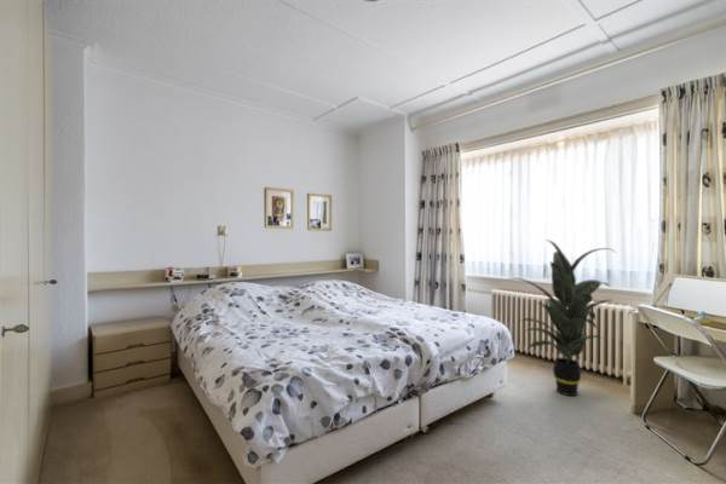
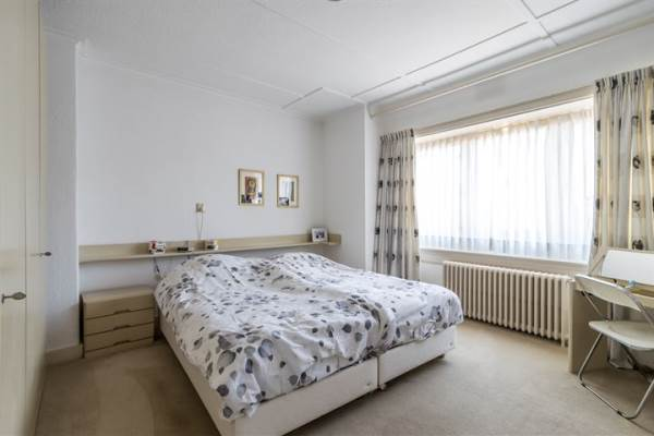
- indoor plant (563, 313)
